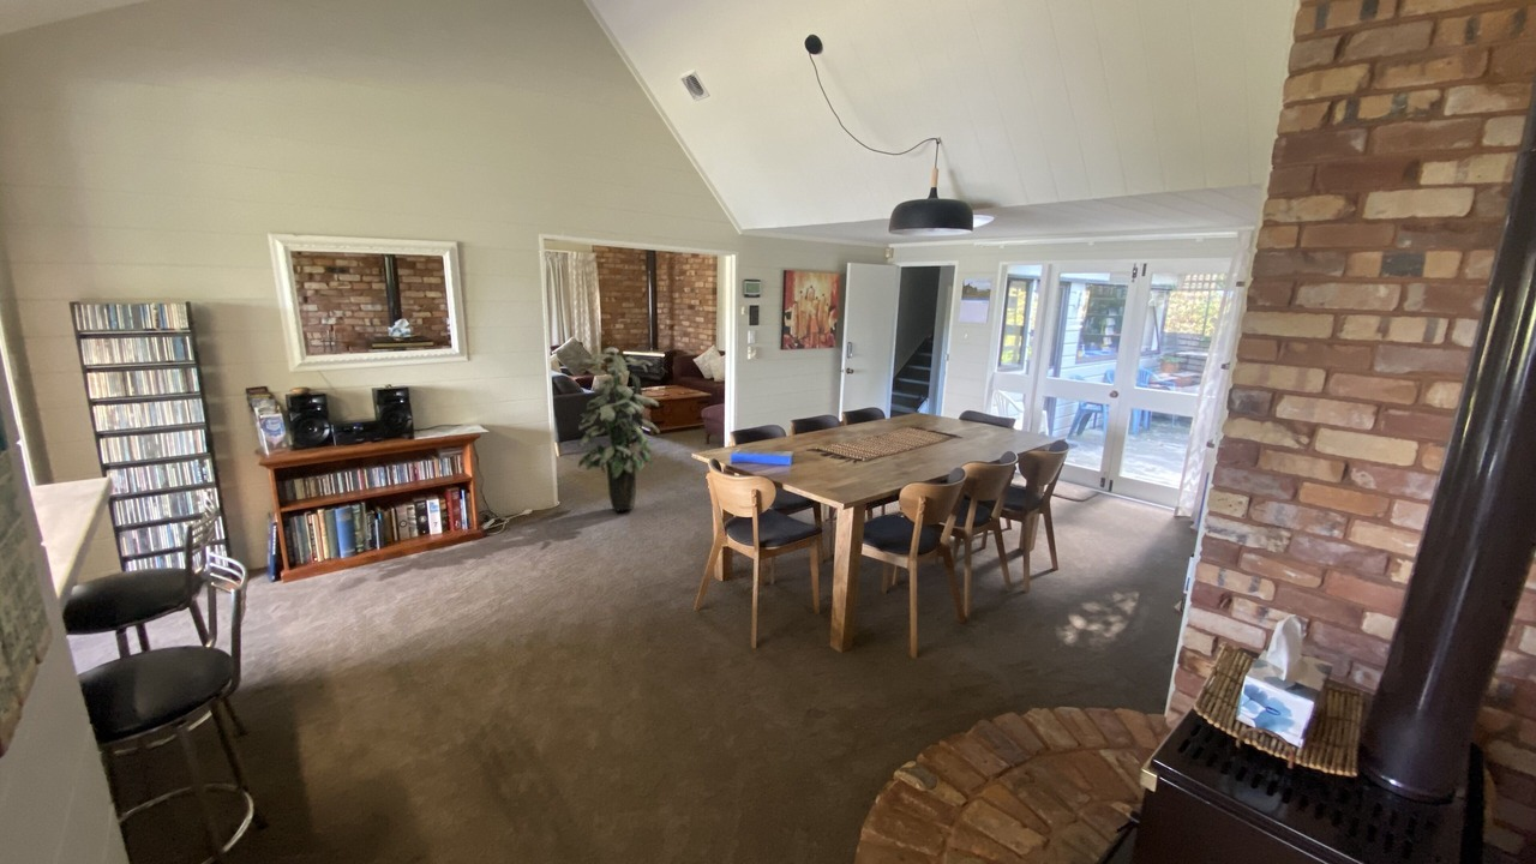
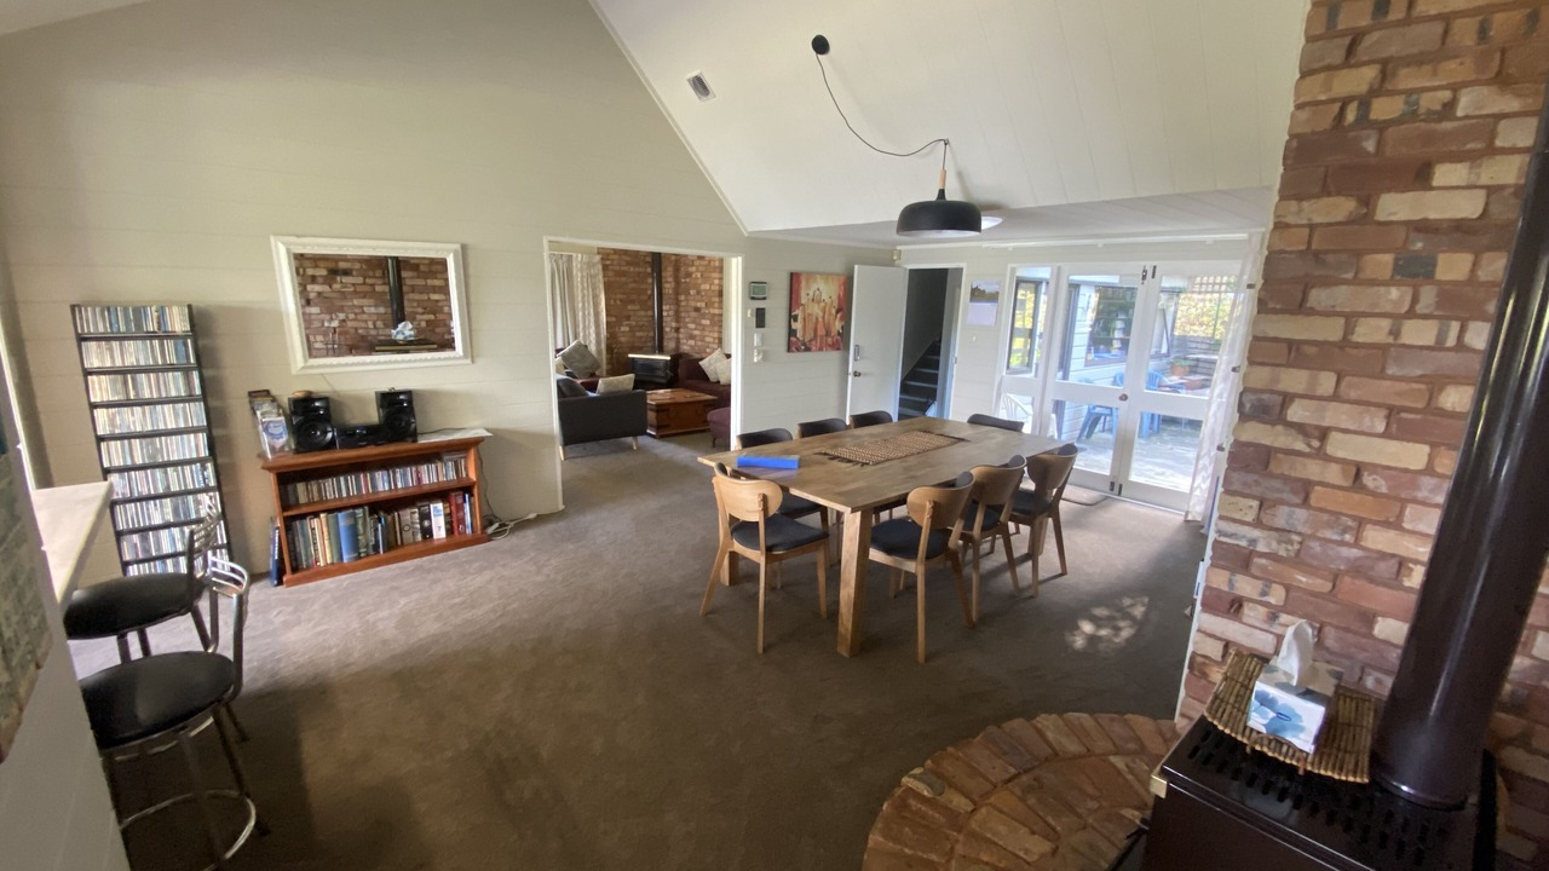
- indoor plant (616, 428)
